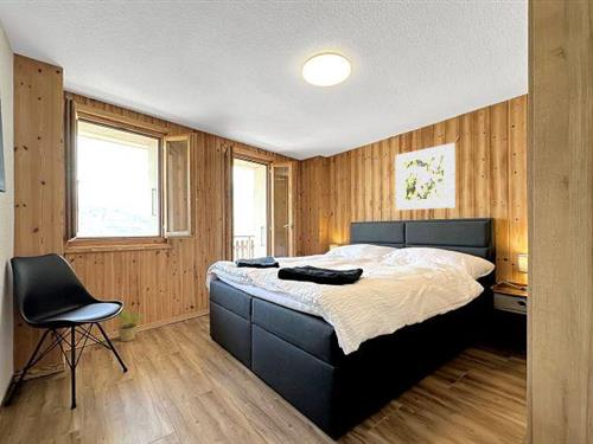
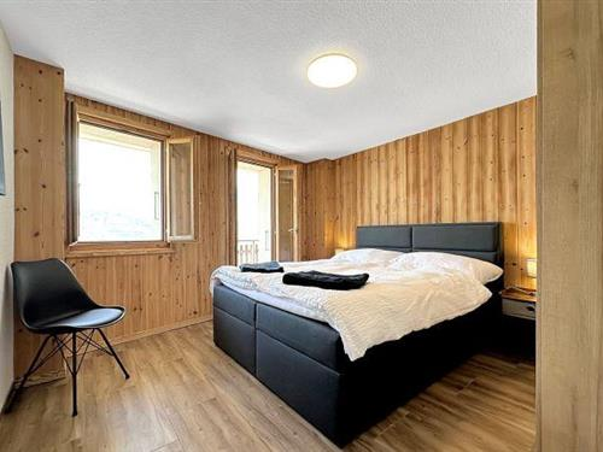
- potted plant (126, 324)
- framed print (422, 179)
